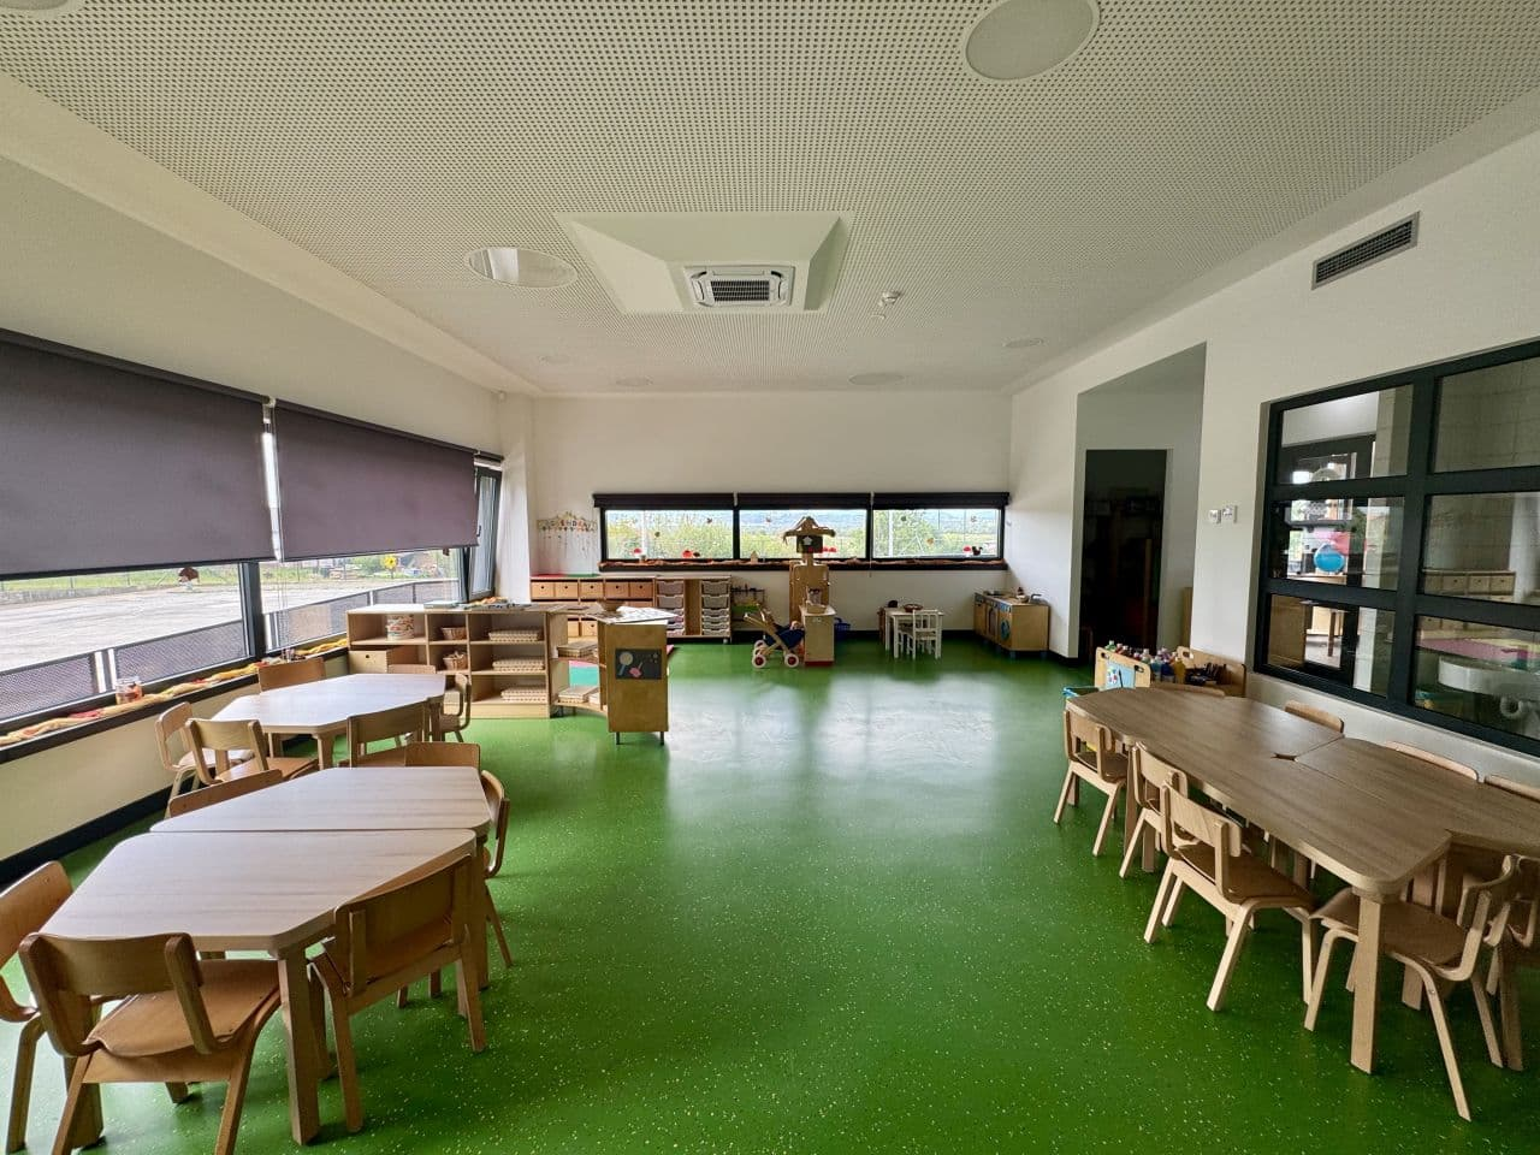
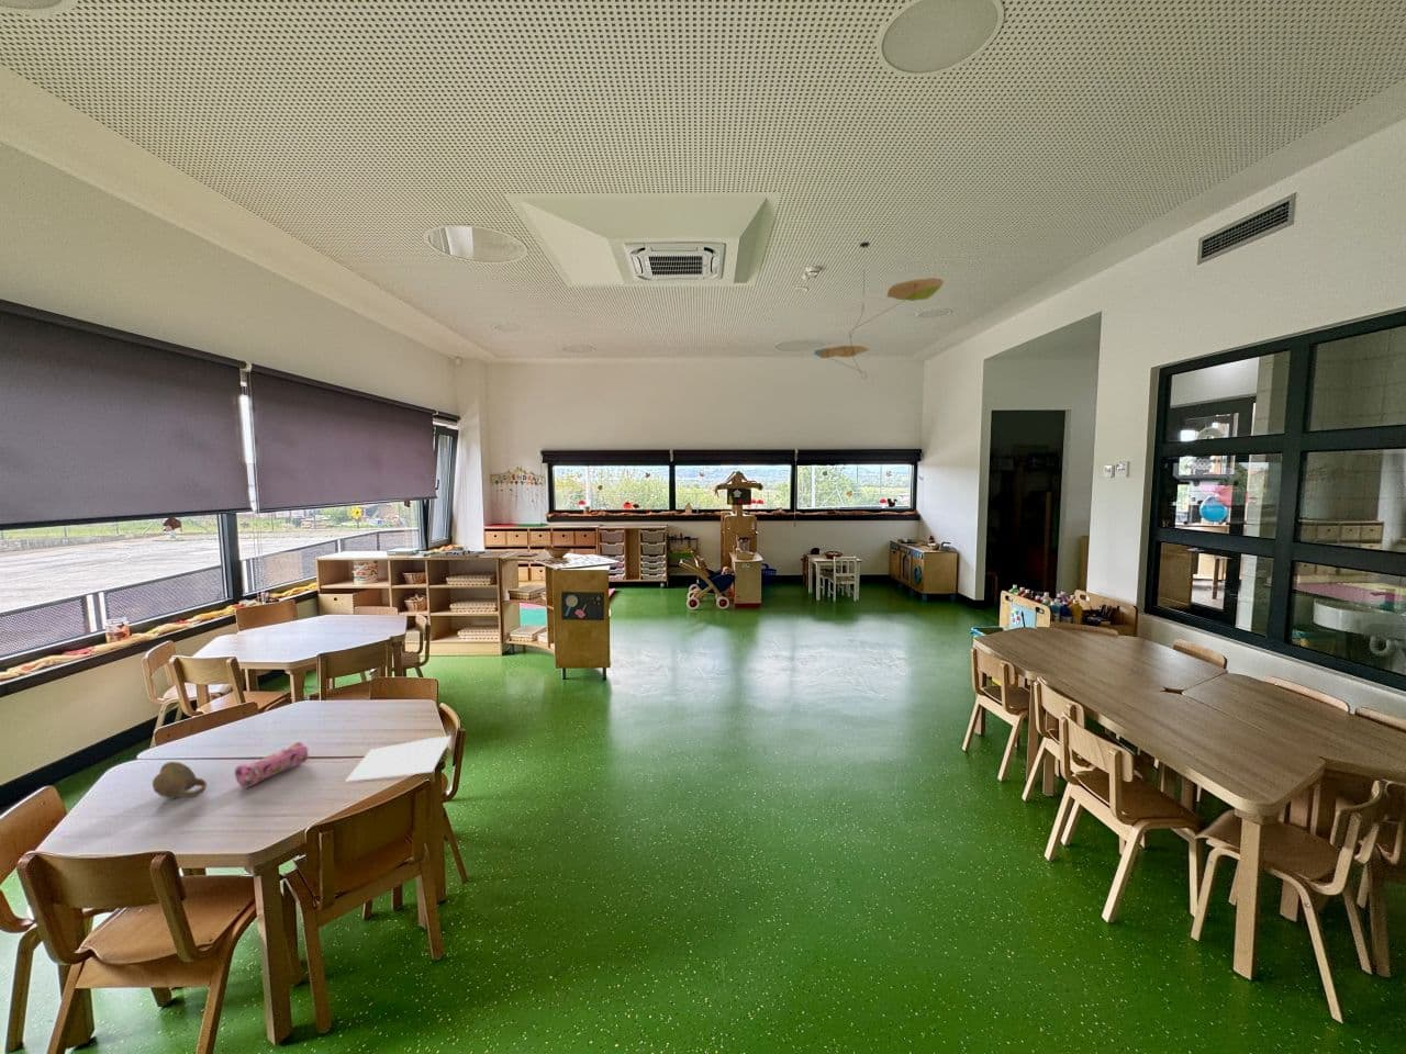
+ paper sheet (402, 756)
+ pencil case (272, 763)
+ cup (180, 777)
+ ceiling mobile (876, 317)
